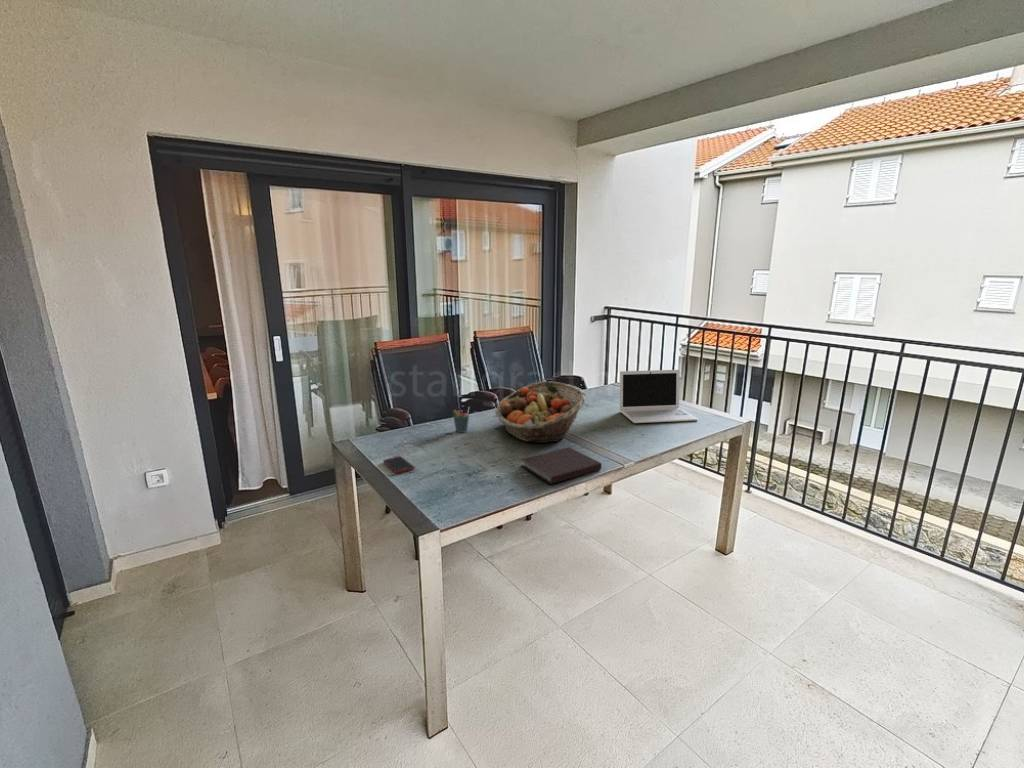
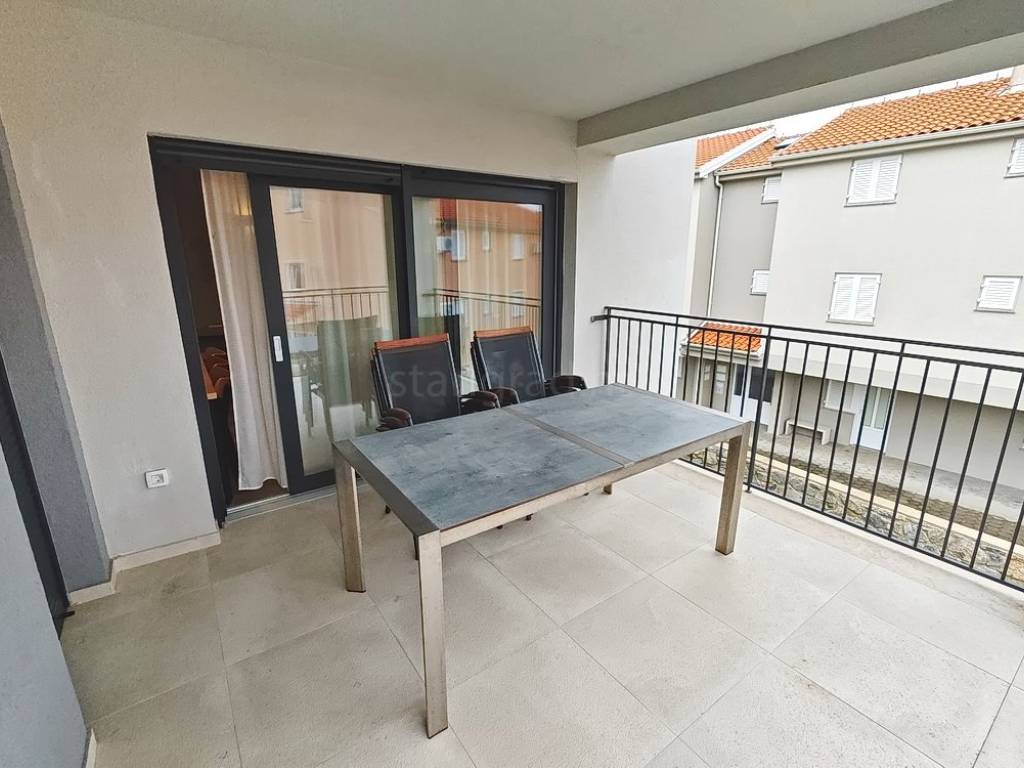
- cell phone (398, 464)
- pen holder (461, 419)
- laptop (657, 395)
- notebook (560, 464)
- fruit basket (539, 410)
